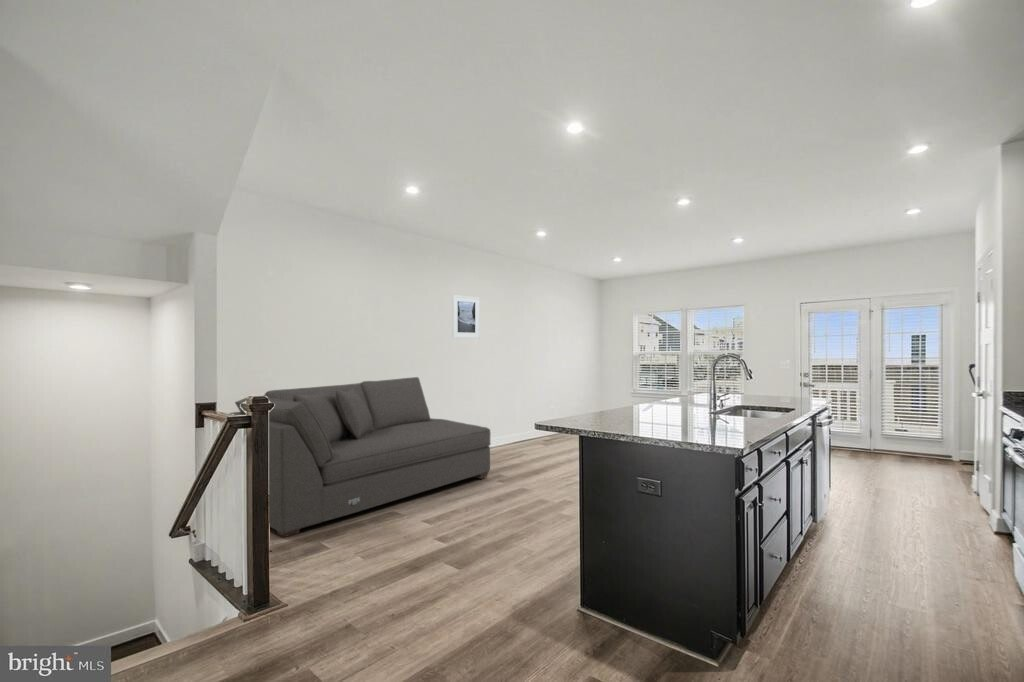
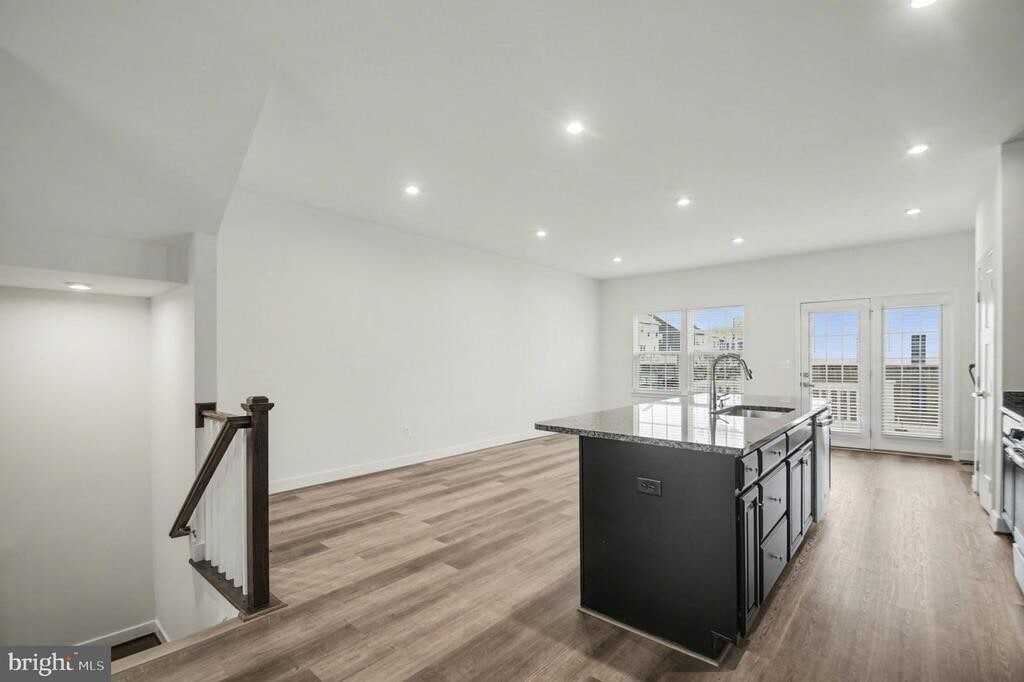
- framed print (466, 317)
- sofa (373, 437)
